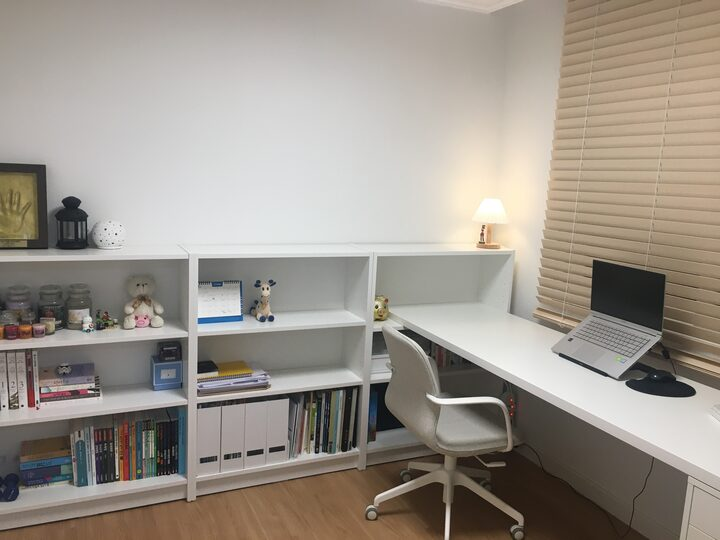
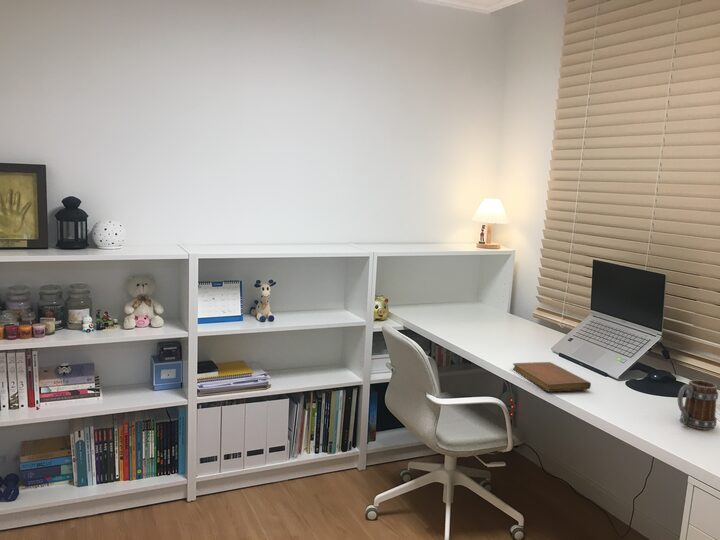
+ mug (695, 404)
+ notebook (549, 375)
